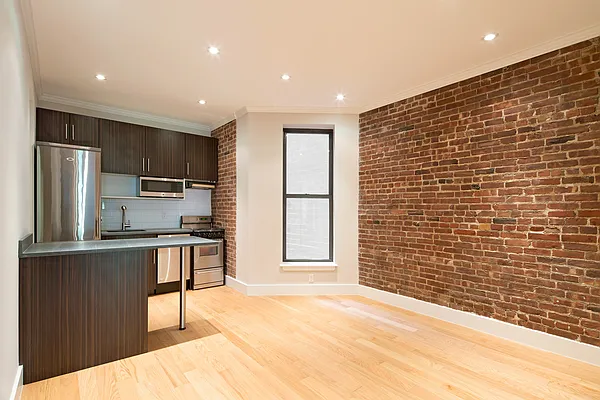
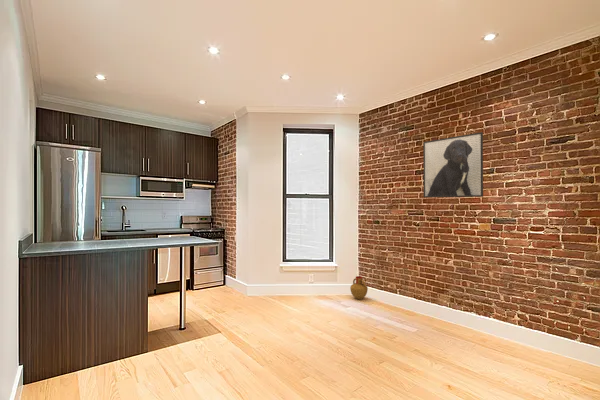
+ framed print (451, 167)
+ vase (358, 287)
